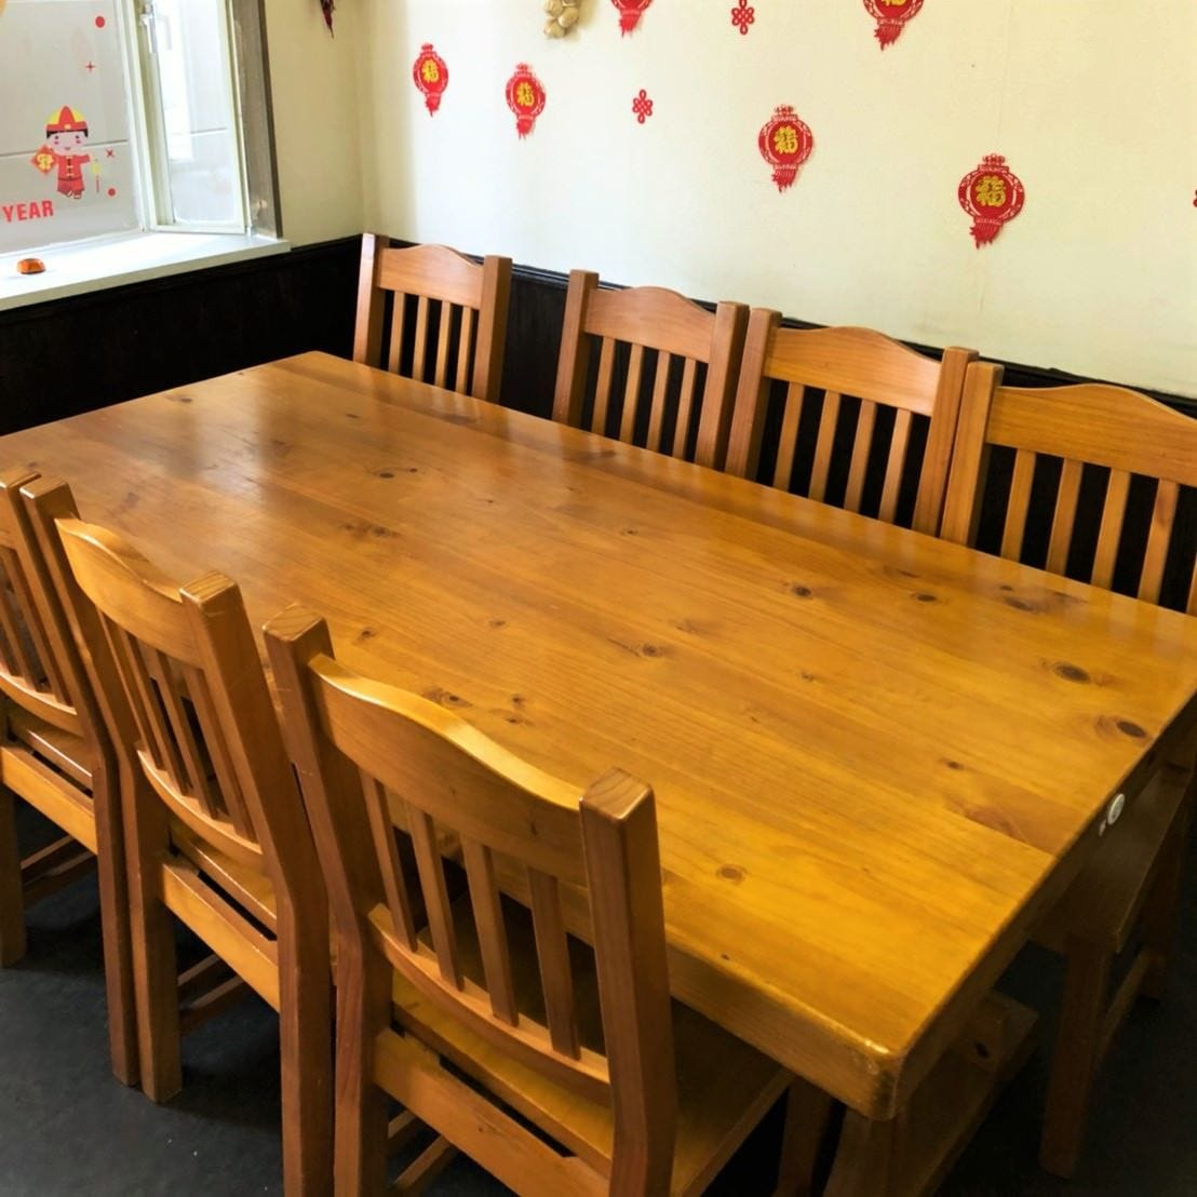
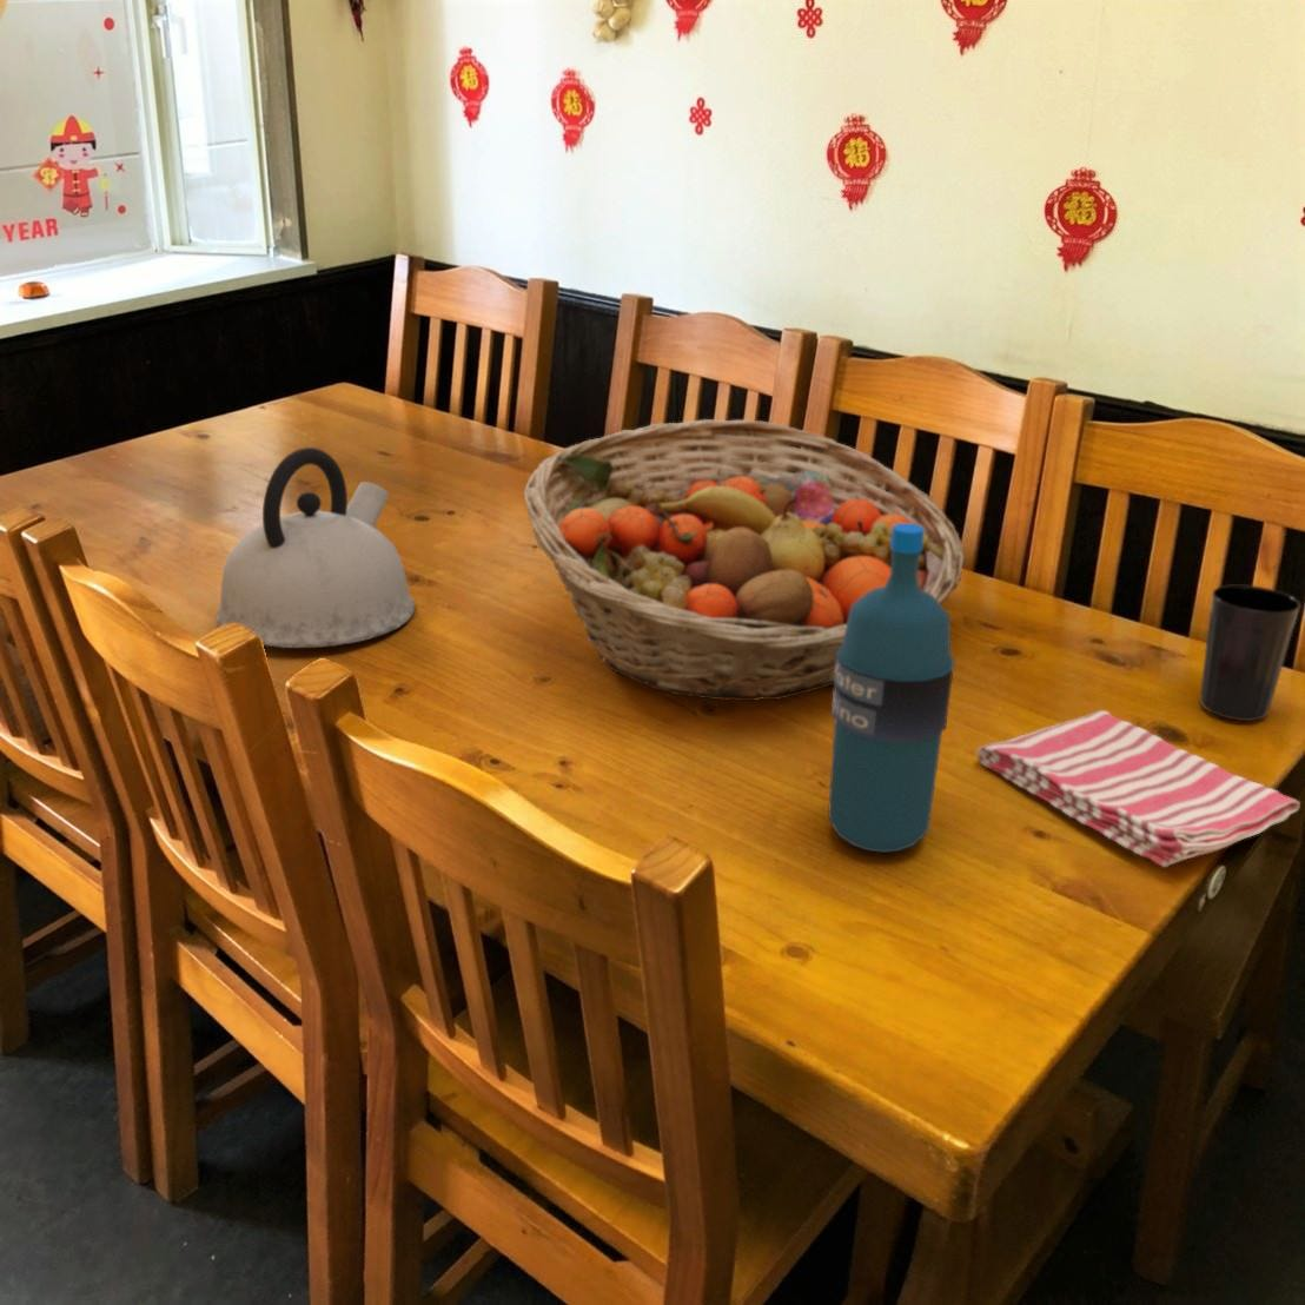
+ dish towel (1132, 774)
+ cup (1244, 654)
+ kettle (317, 529)
+ fruit basket (746, 551)
+ water bottle (892, 690)
